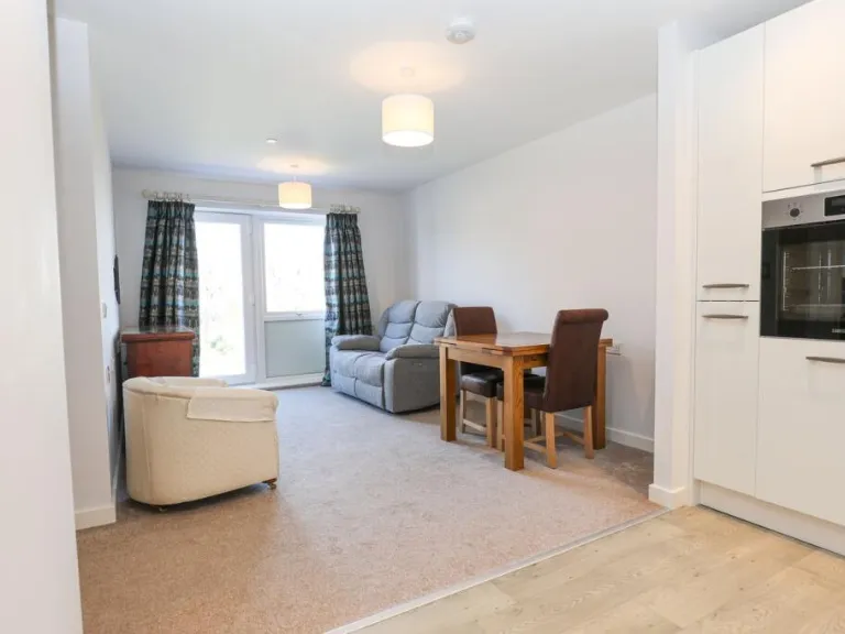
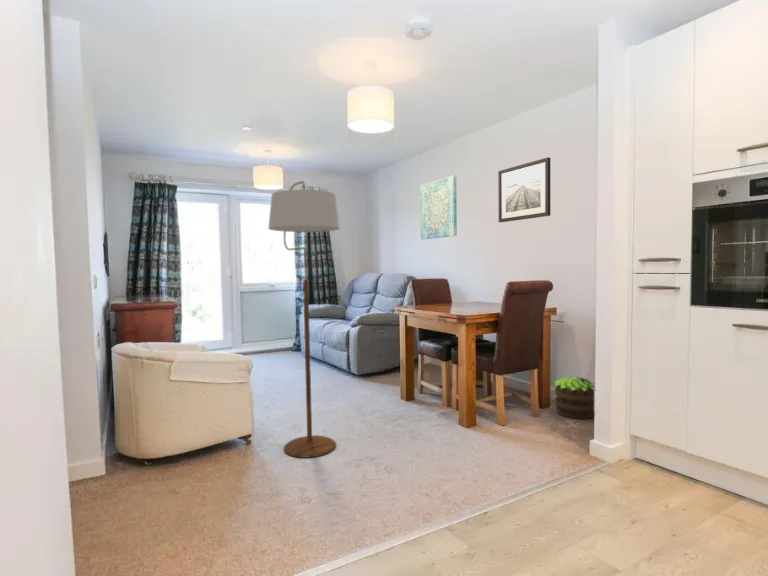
+ floor lamp (304, 315)
+ potted plant (575, 395)
+ wall art (437, 209)
+ wall art (522, 192)
